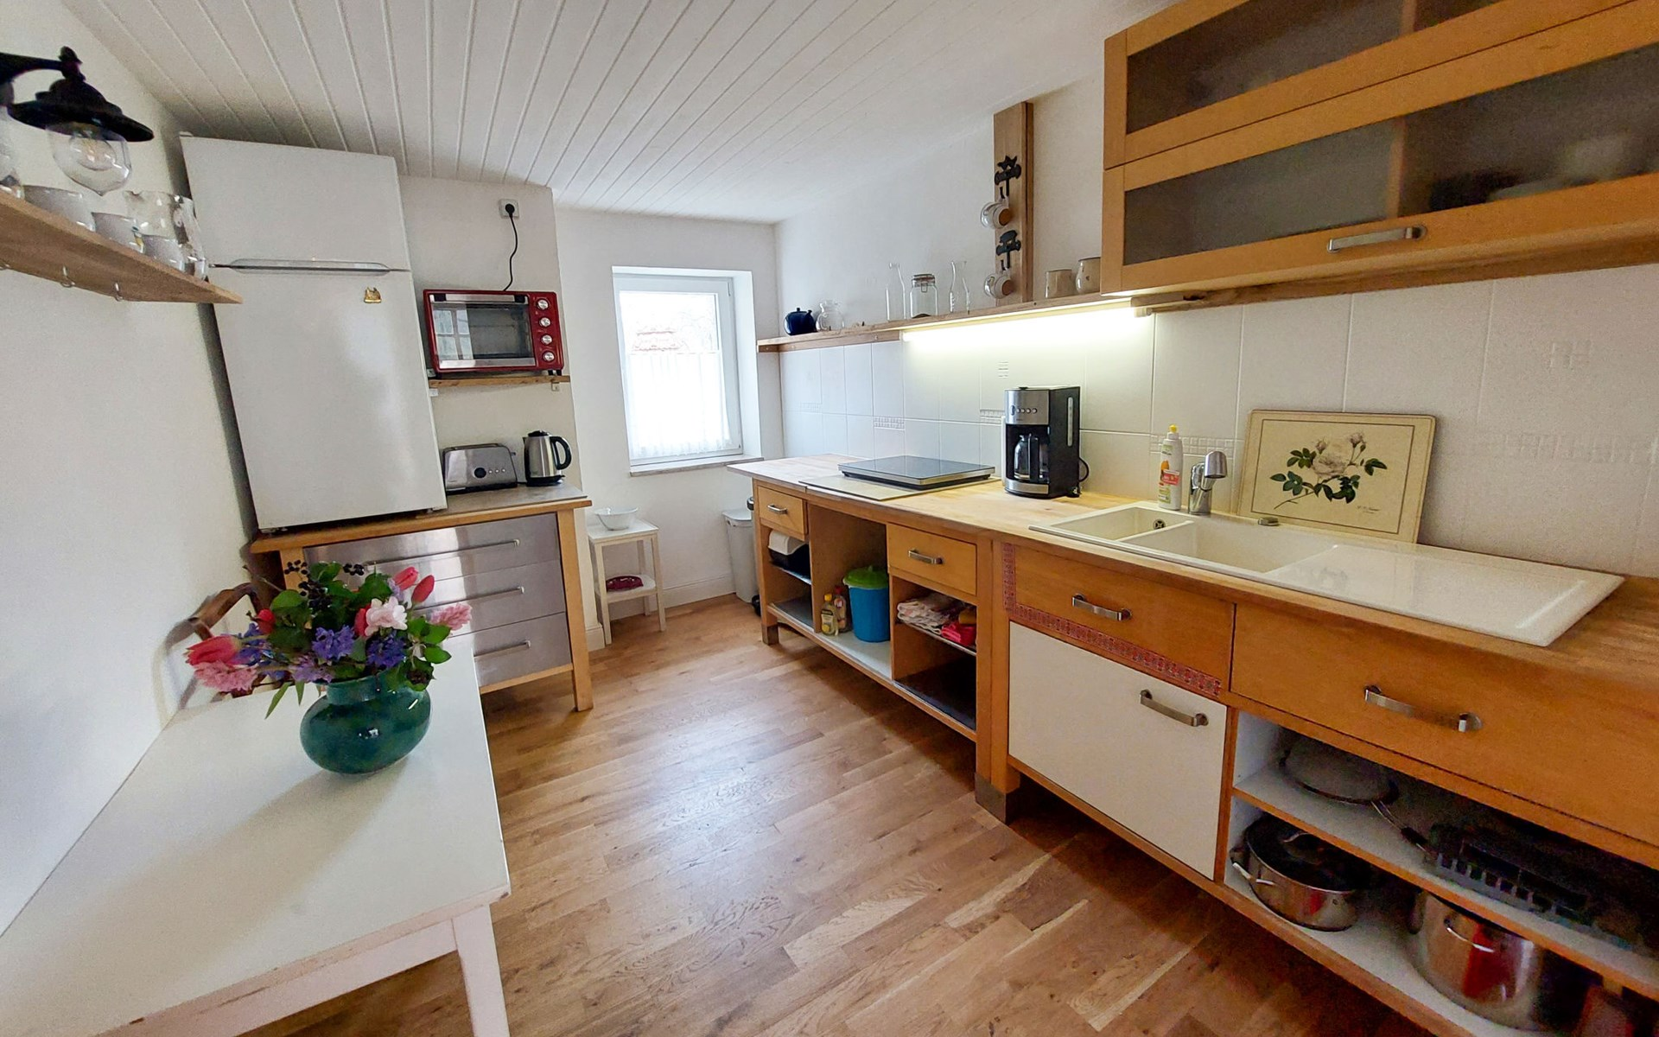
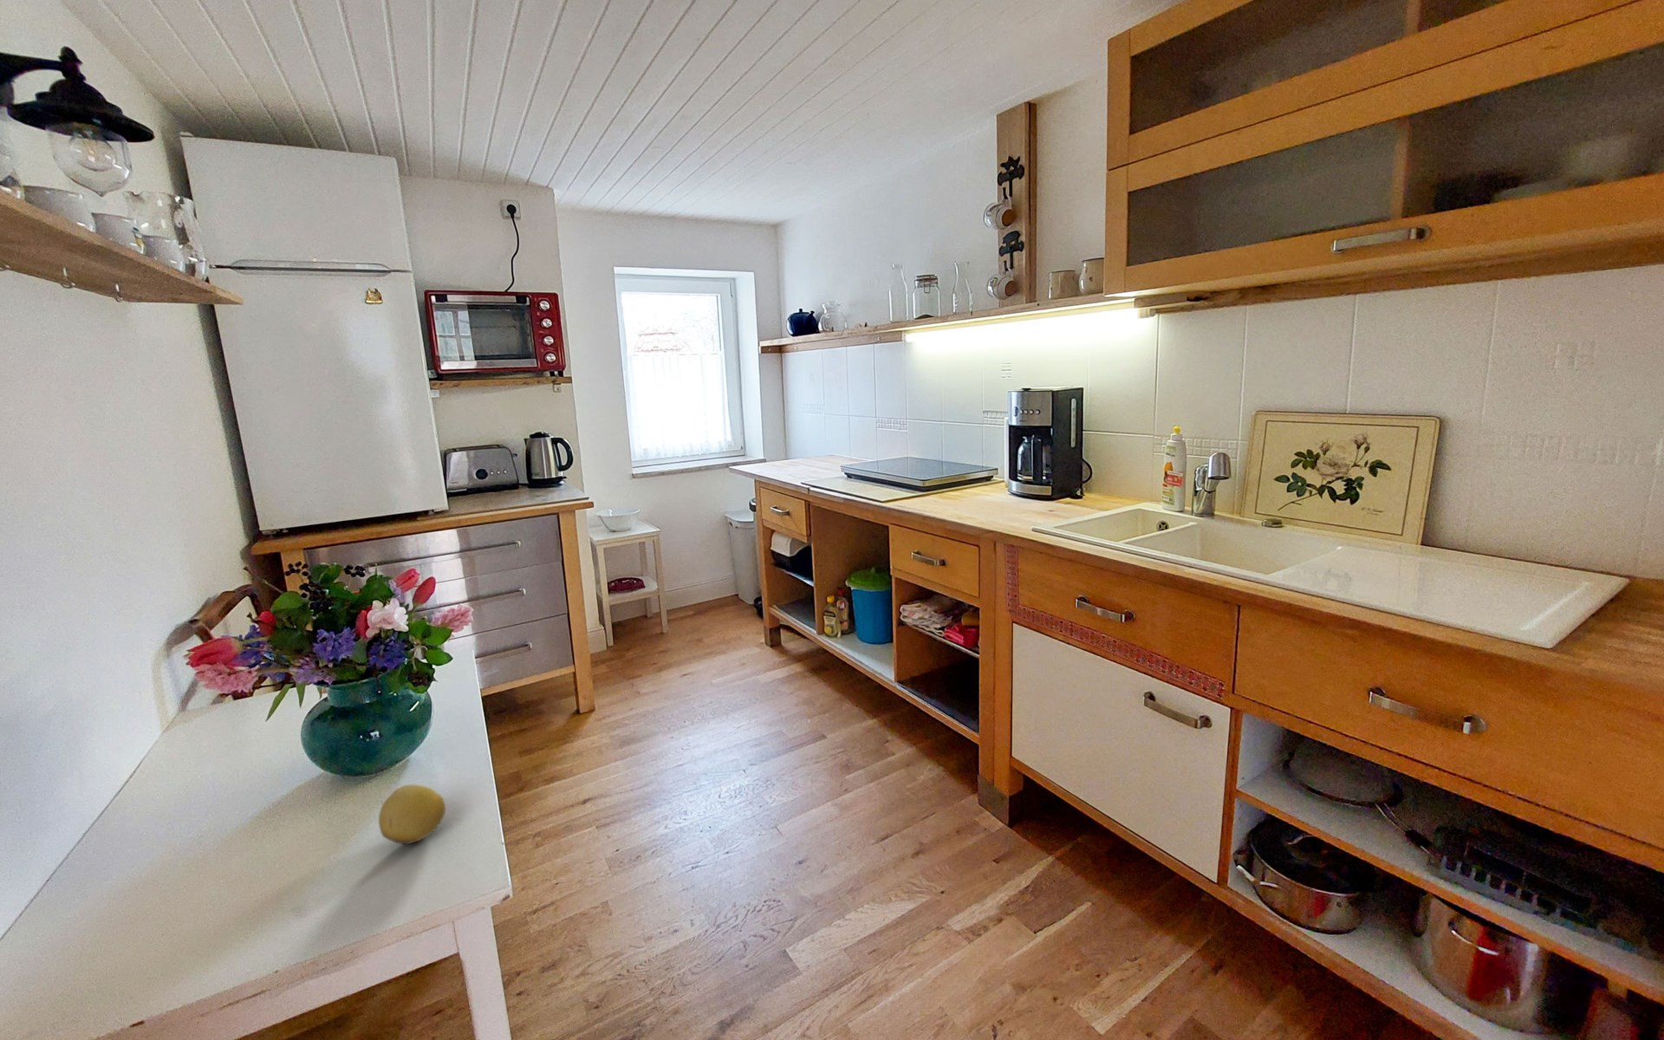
+ fruit (412, 812)
